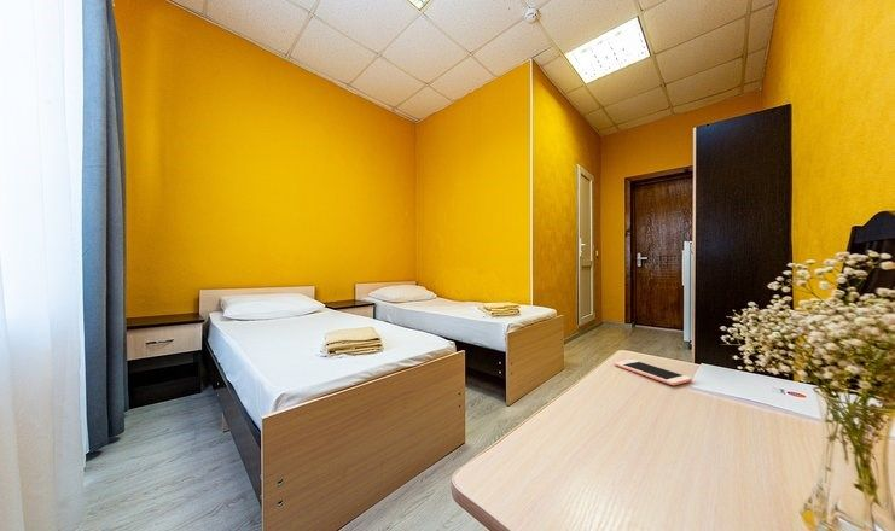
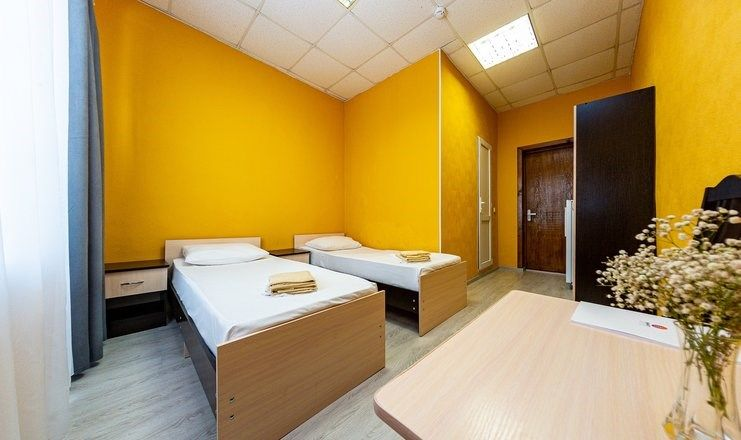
- cell phone (650, 370)
